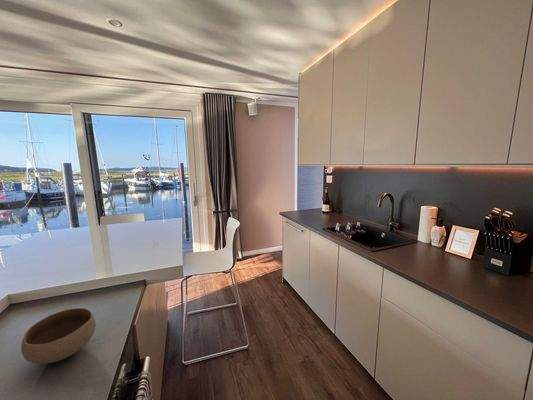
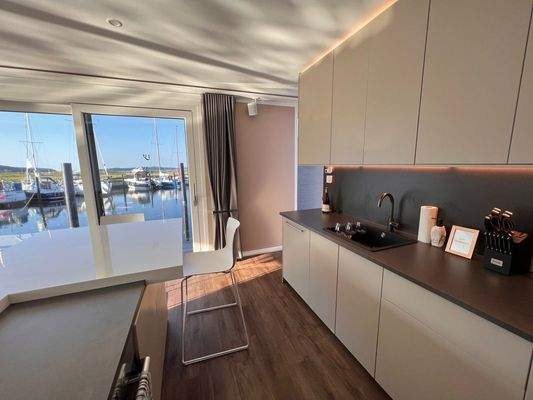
- bowl (62, 338)
